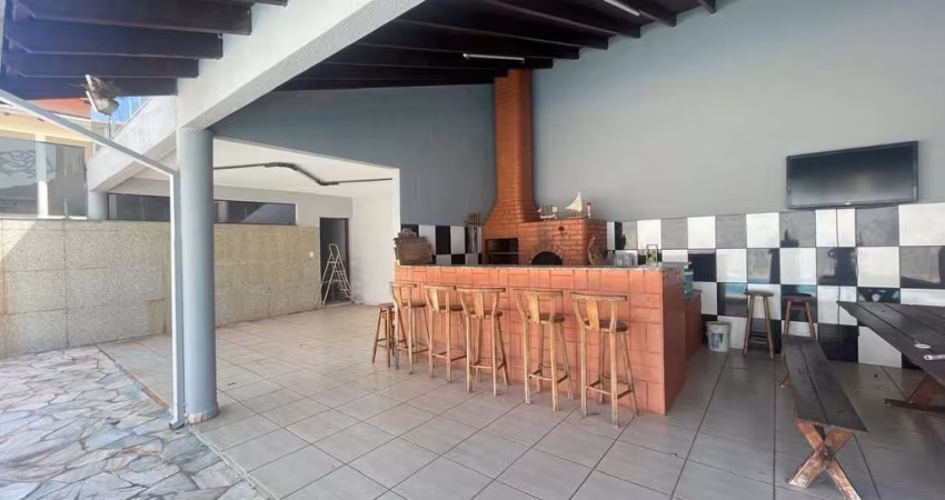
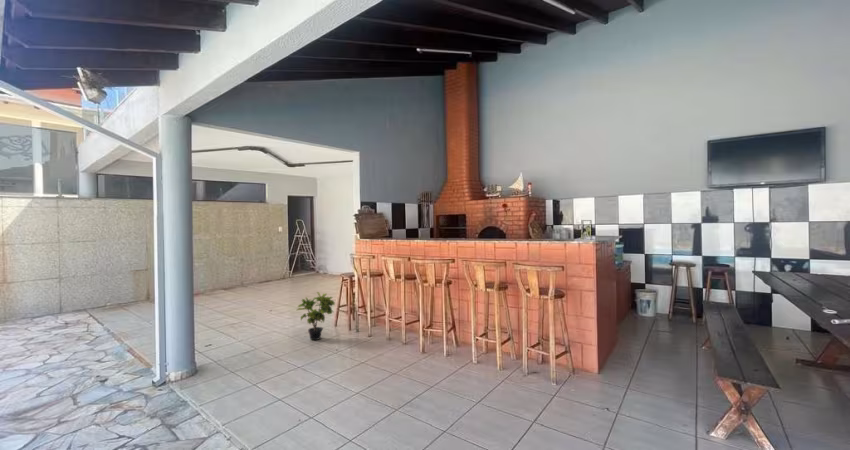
+ potted plant (317, 315)
